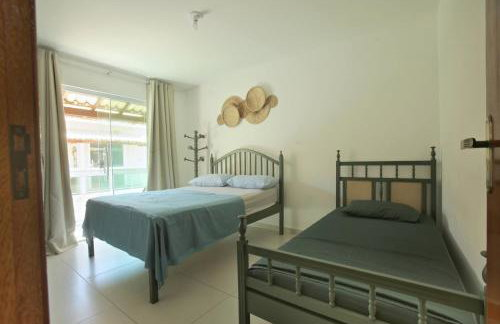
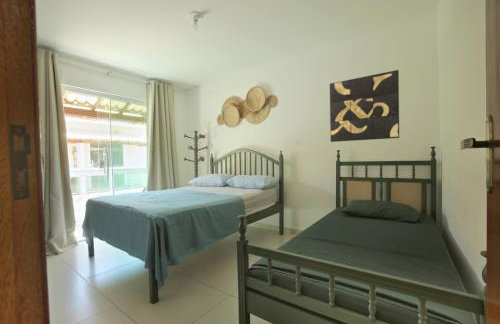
+ wall art (362, 108)
